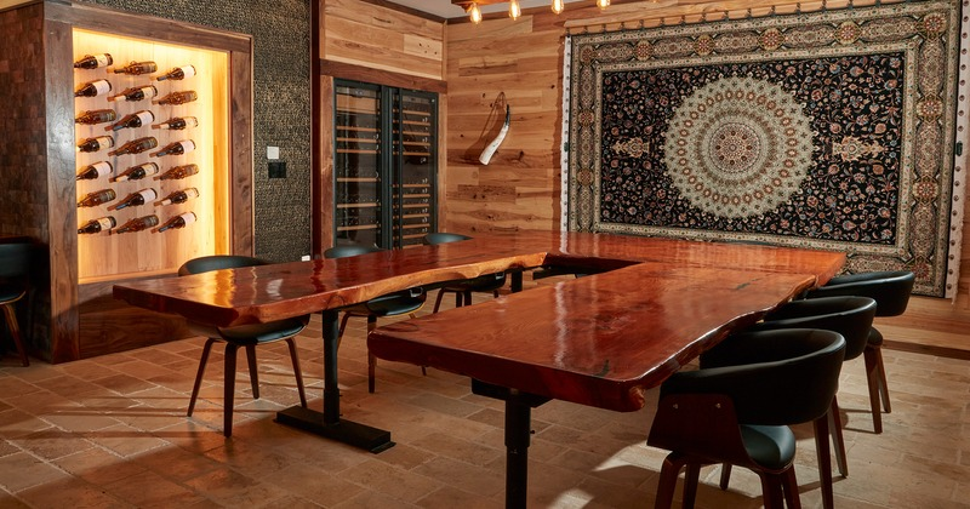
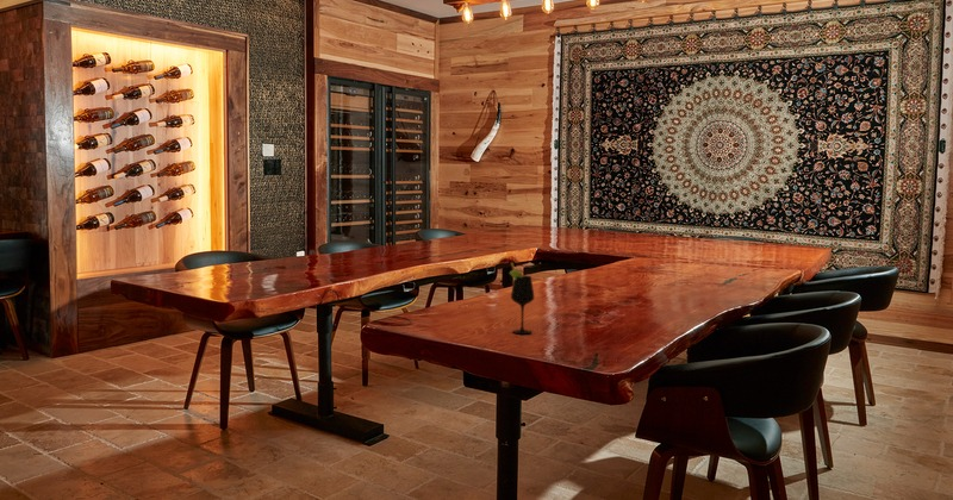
+ wine glass (521, 296)
